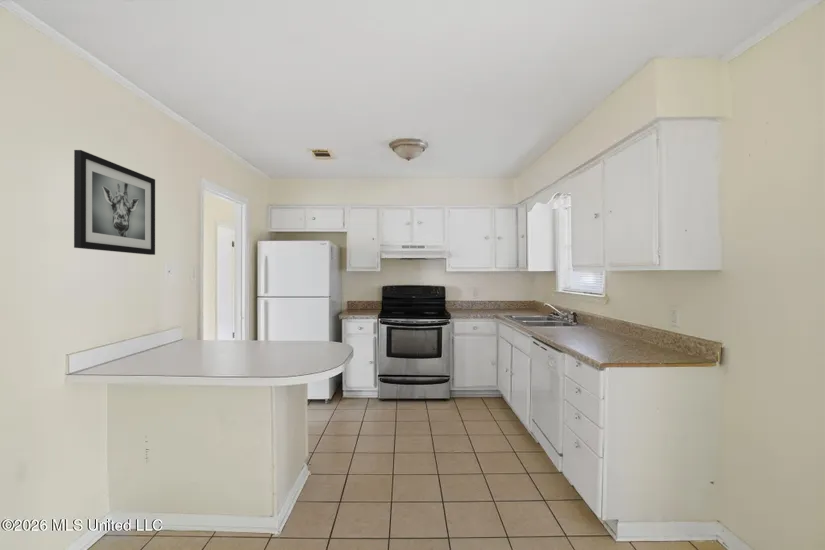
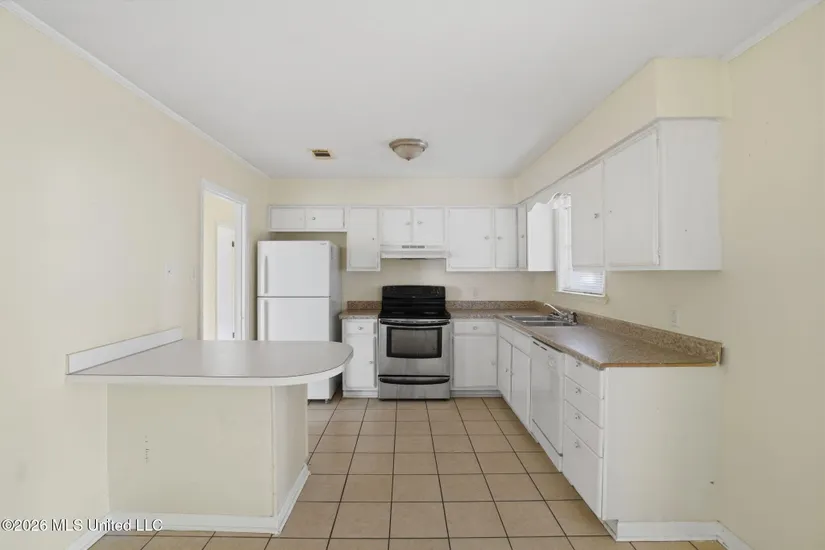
- wall art (119, 209)
